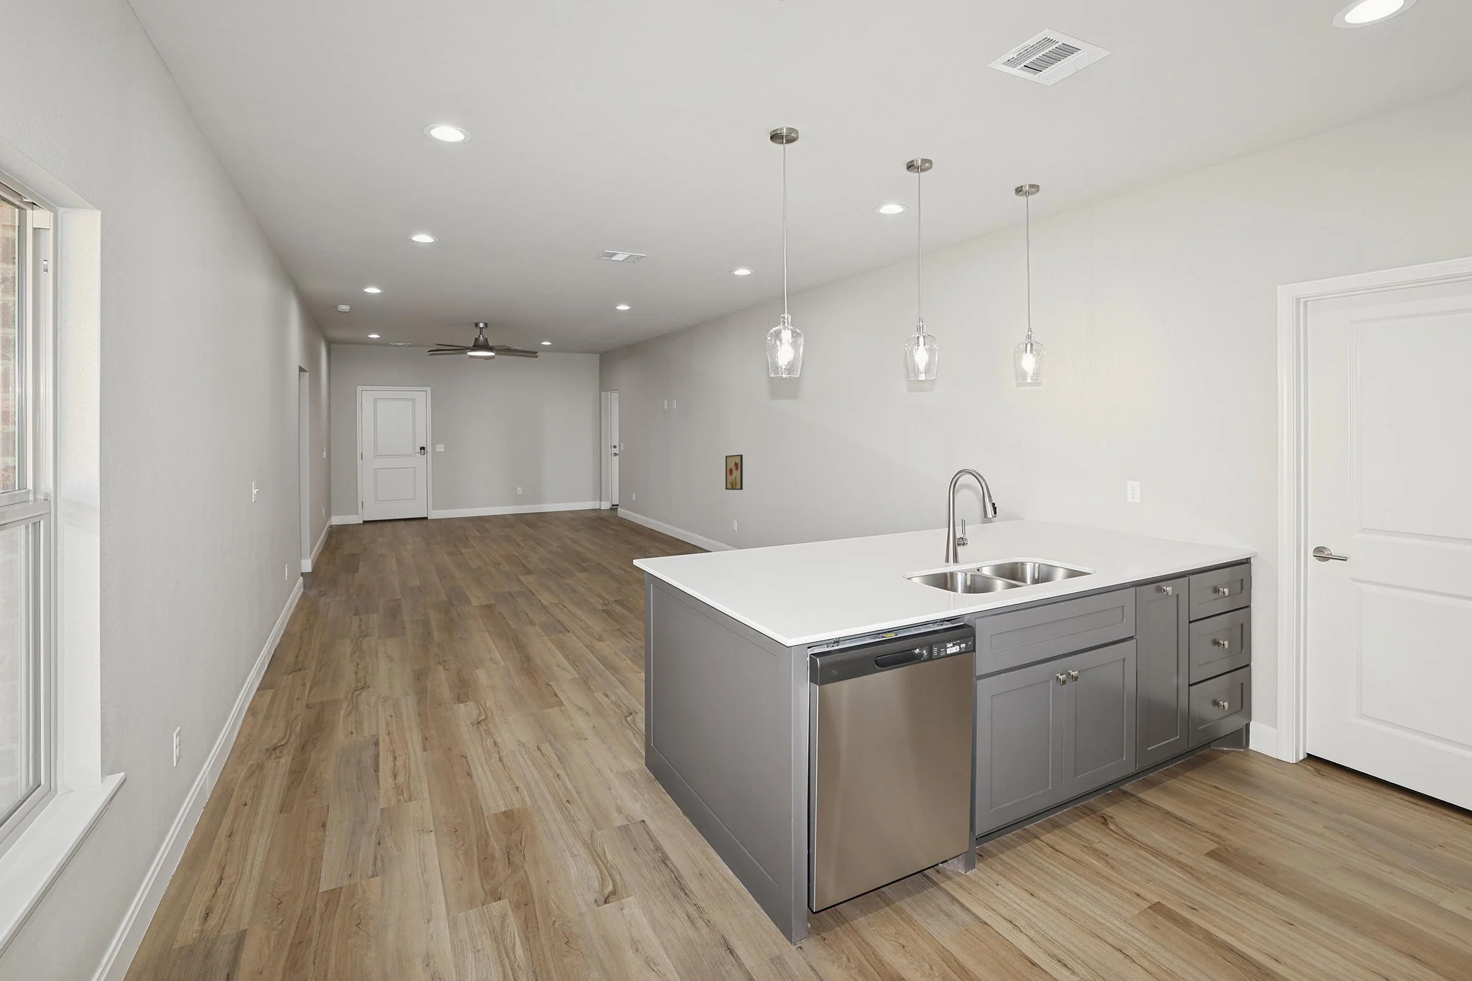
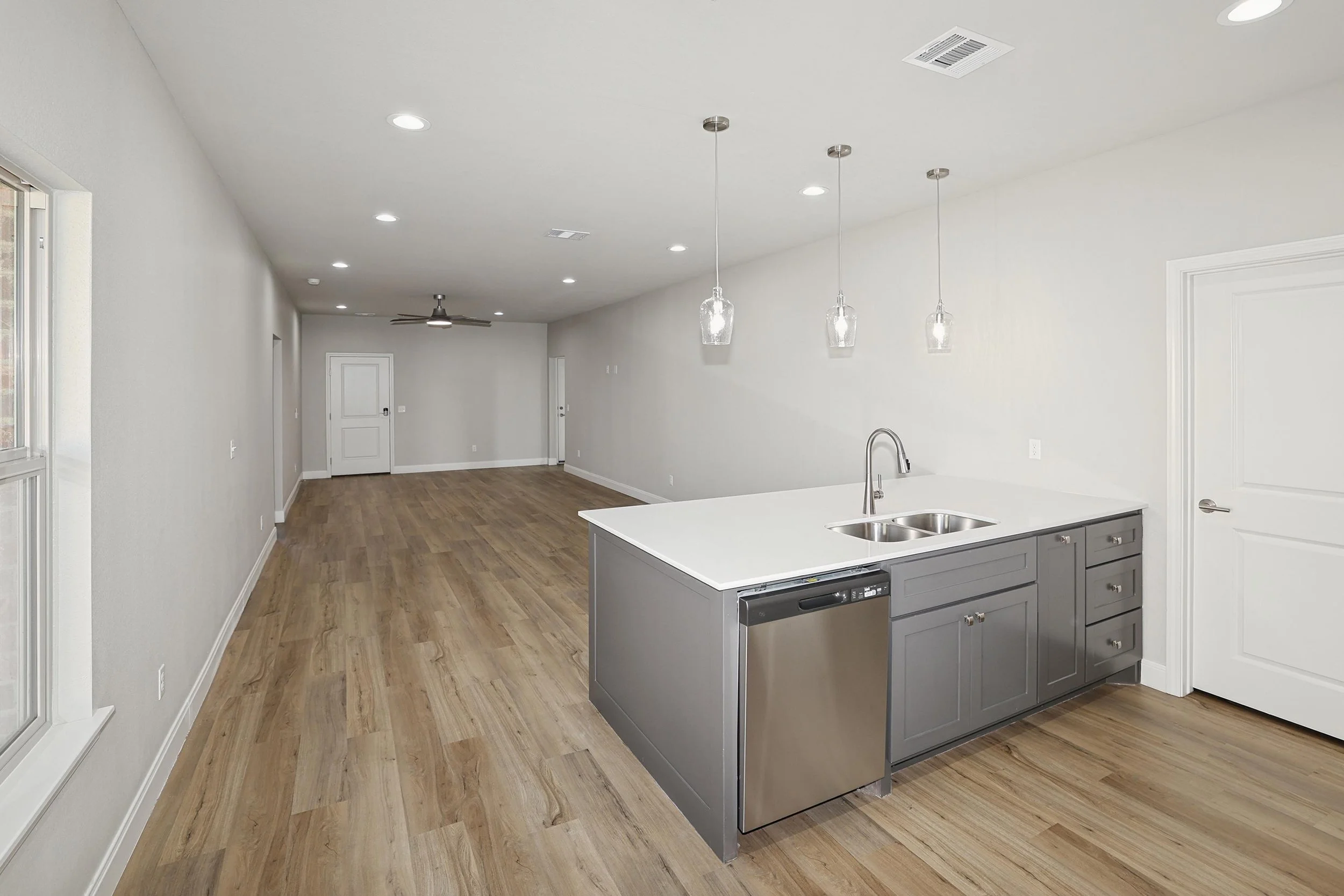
- wall art (734, 473)
